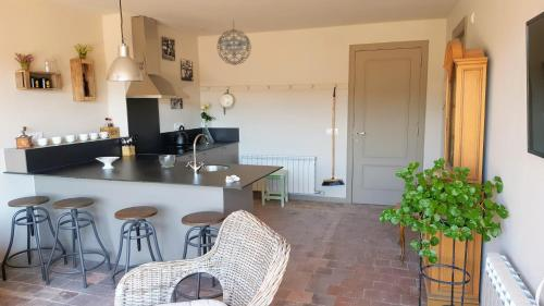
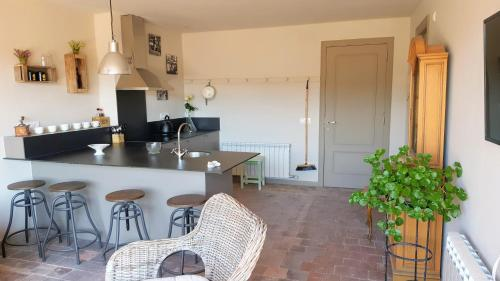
- pendant light (234, 41)
